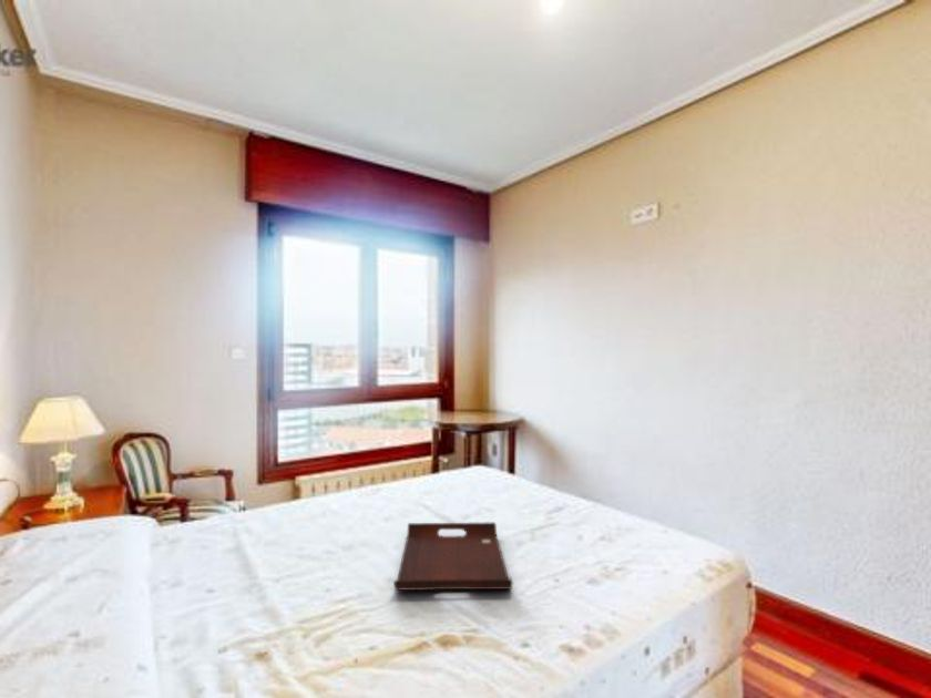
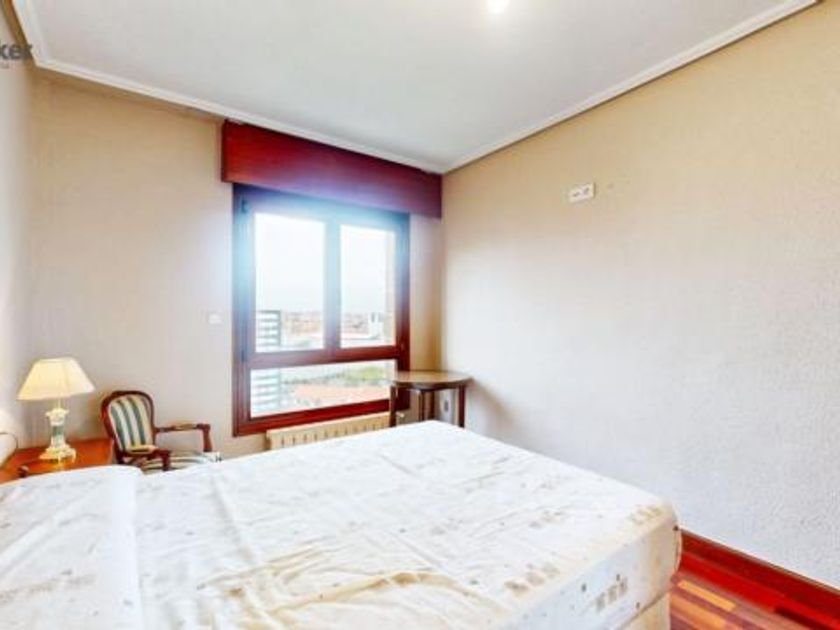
- serving tray (452, 554)
